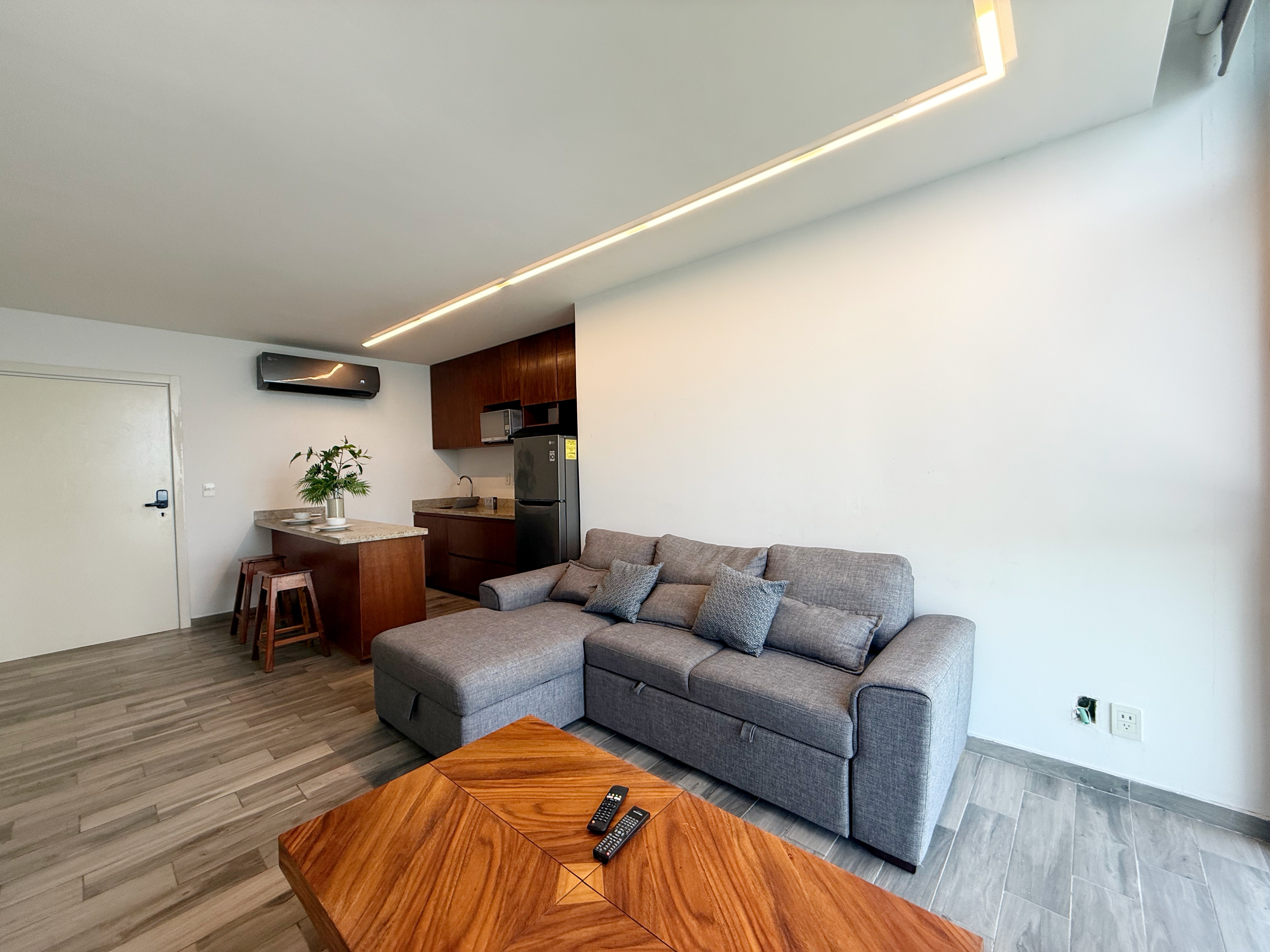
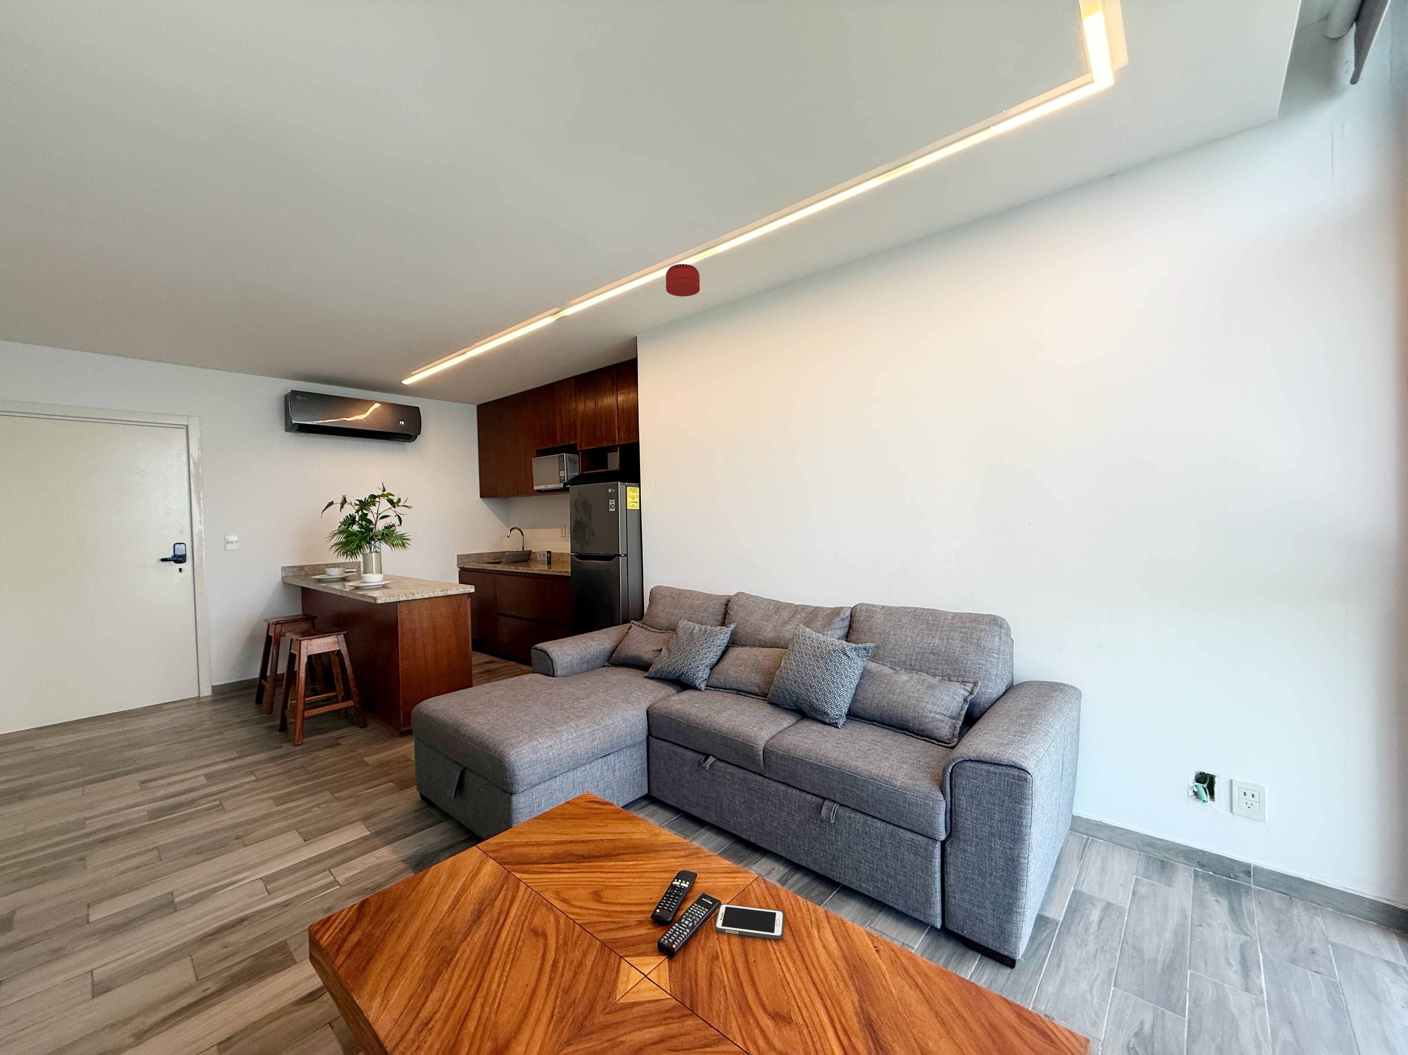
+ cell phone (749, 921)
+ smoke detector (682, 279)
